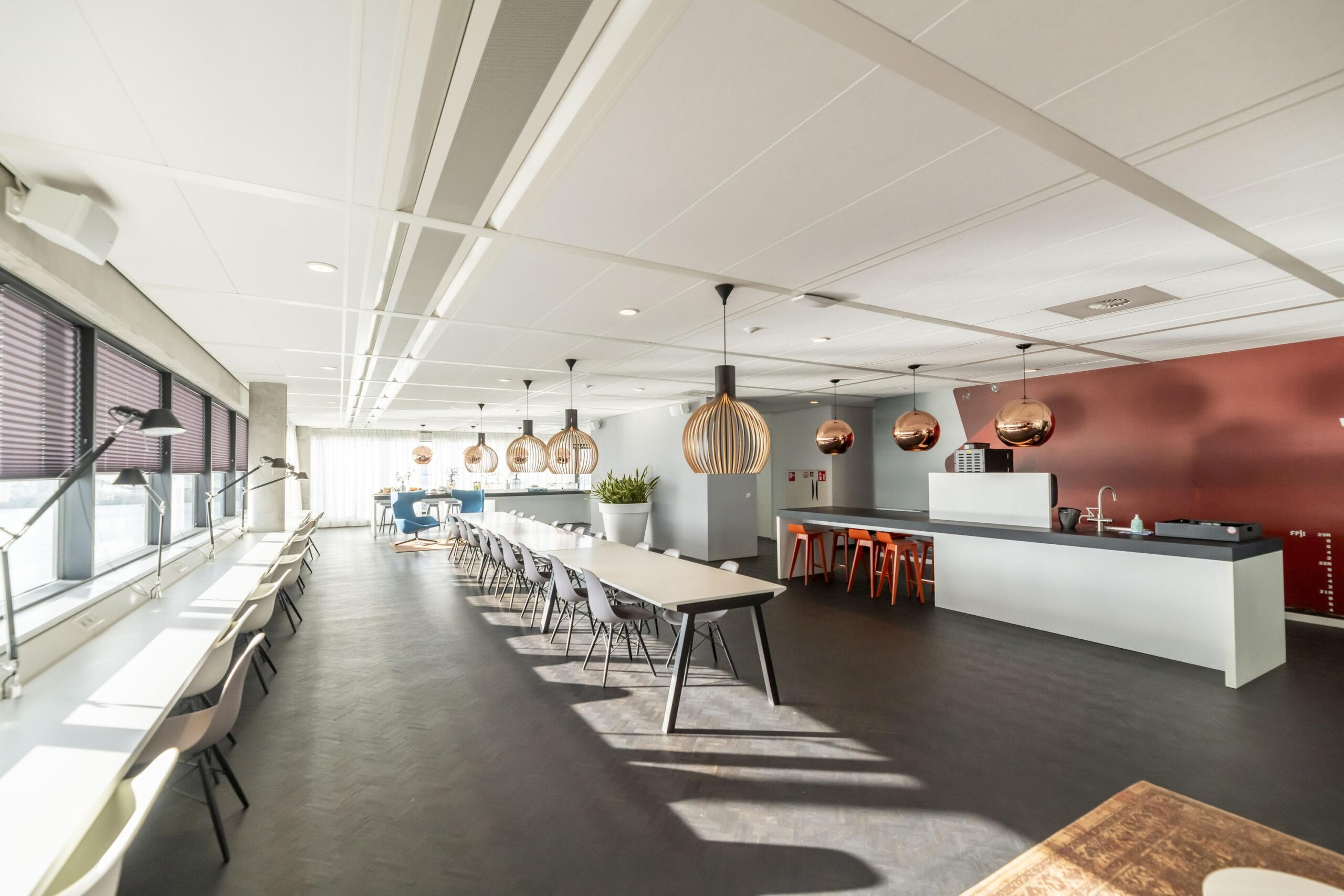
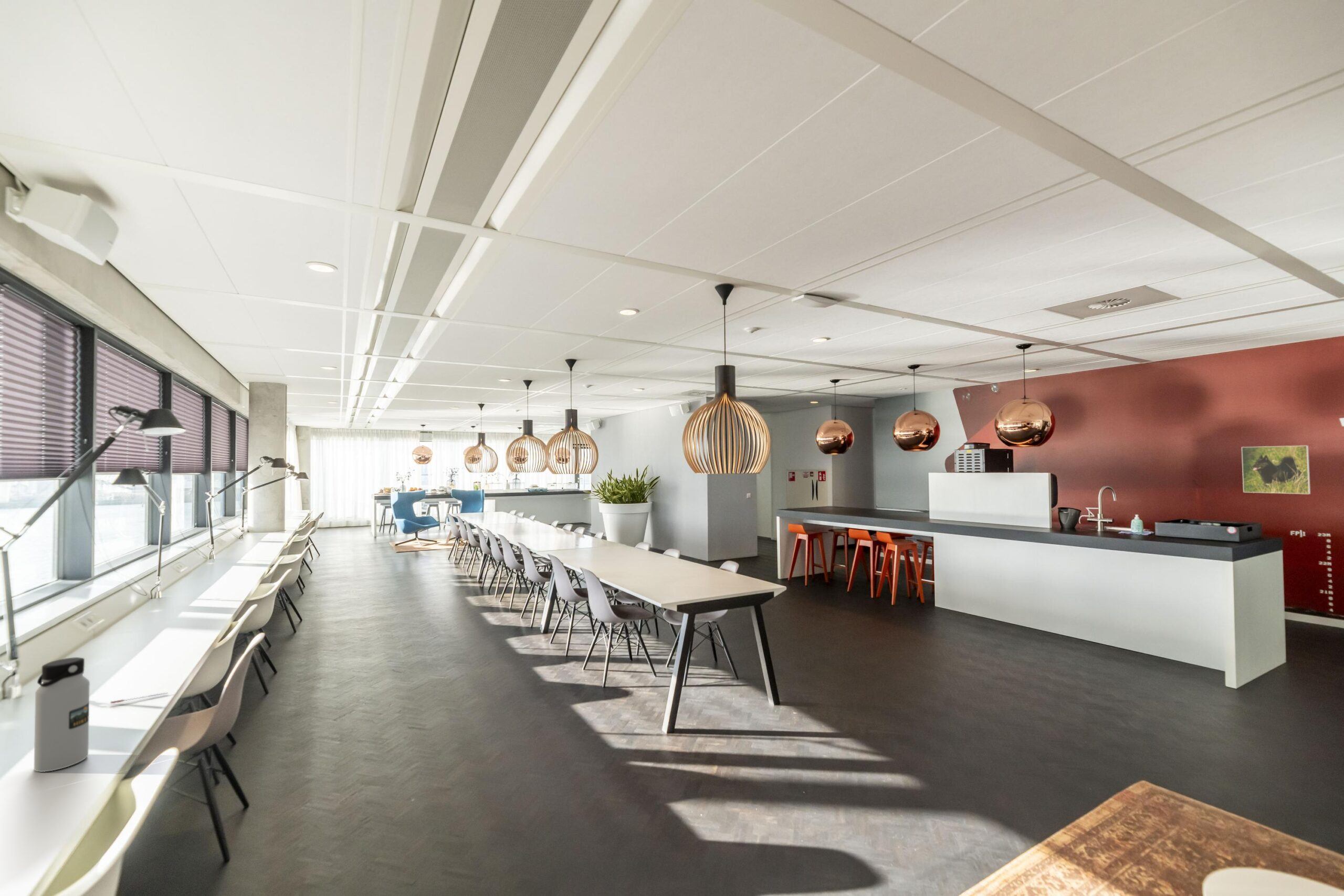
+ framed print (1275, 469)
+ pen (140, 698)
+ water bottle (62, 712)
